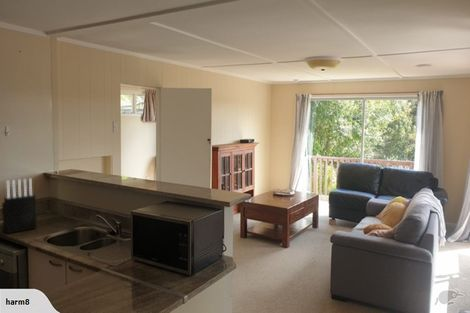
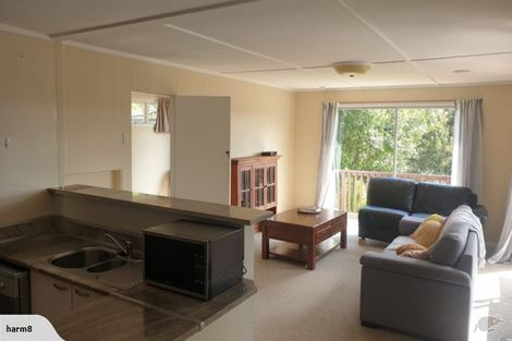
- knife block (18, 204)
